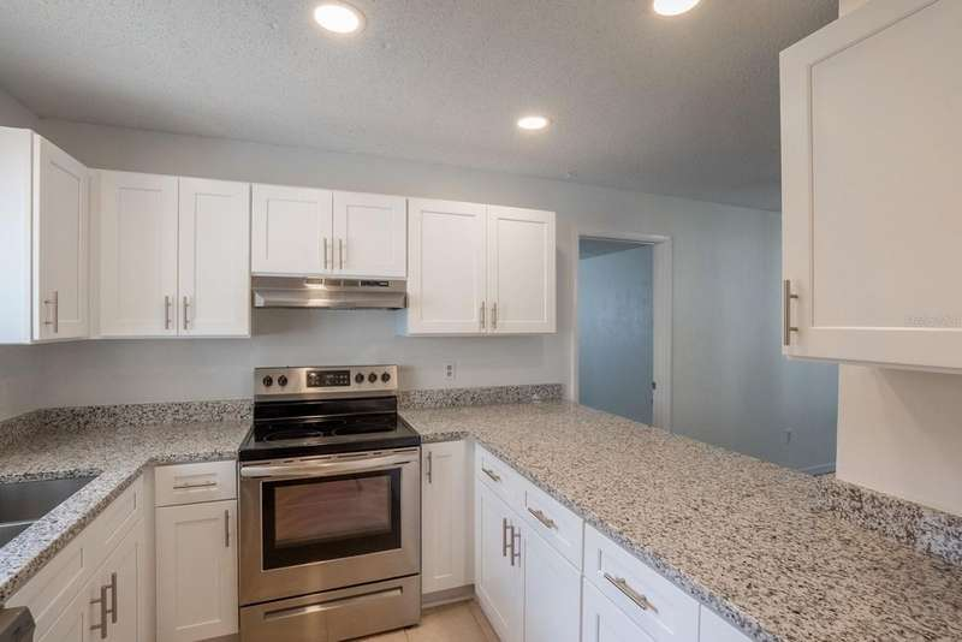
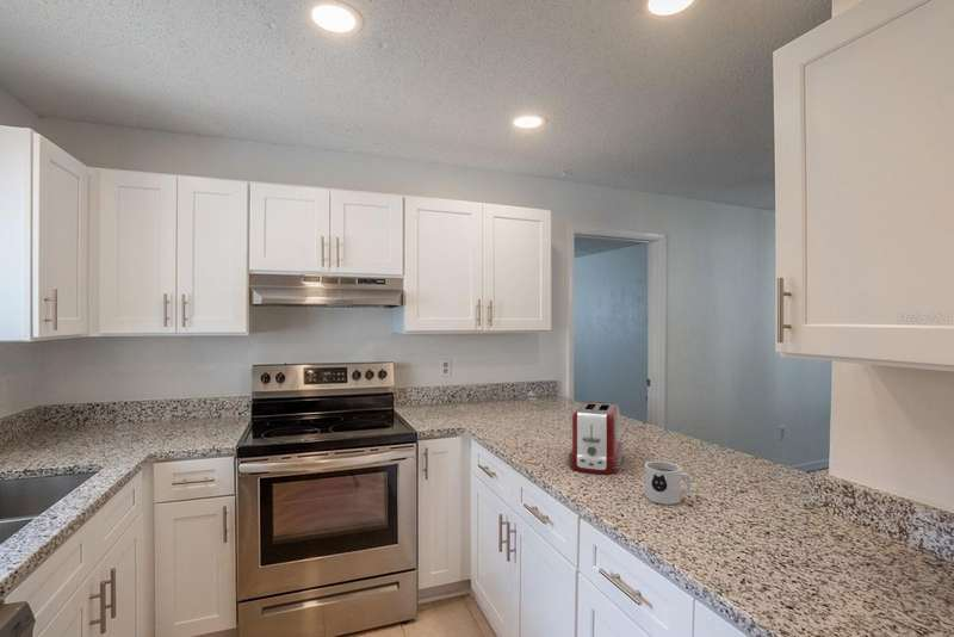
+ toaster (596, 433)
+ mug (665, 481)
